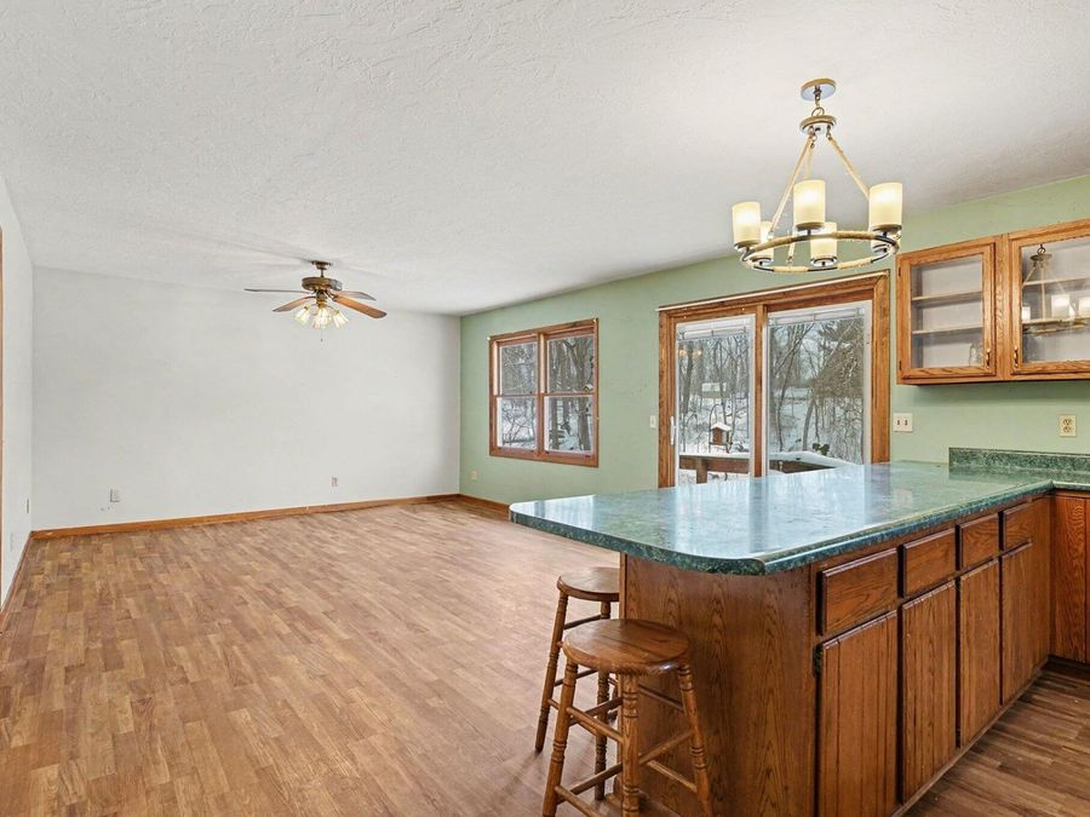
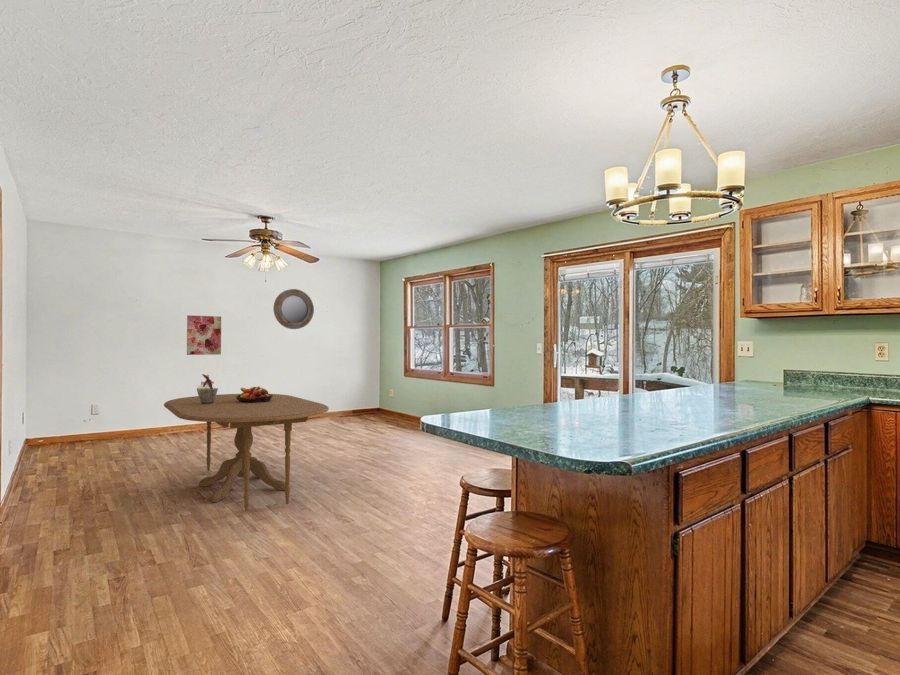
+ wall art (204, 335)
+ vase (207, 388)
+ fruit bowl (254, 393)
+ dining table (243, 445)
+ home mirror (294, 309)
